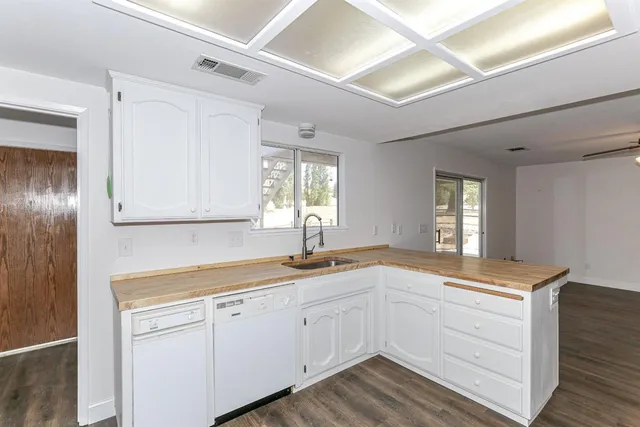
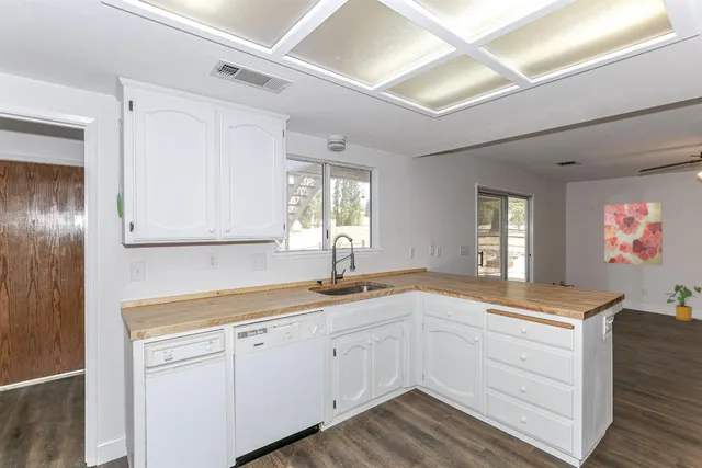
+ wall art (632, 233)
+ house plant (682, 303)
